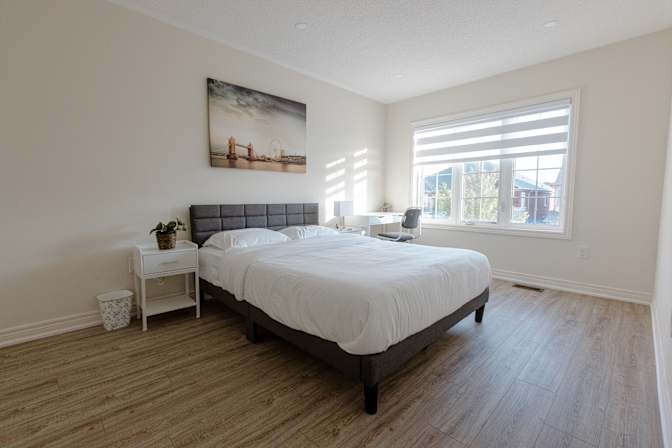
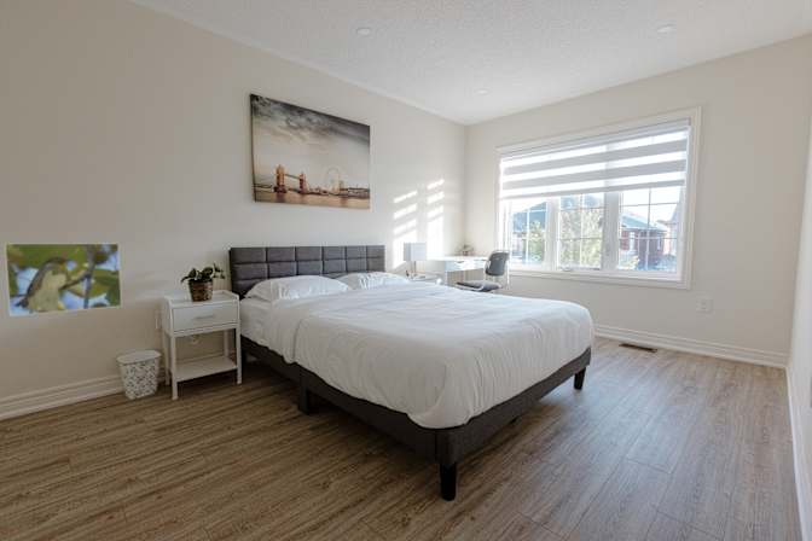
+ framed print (68, 277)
